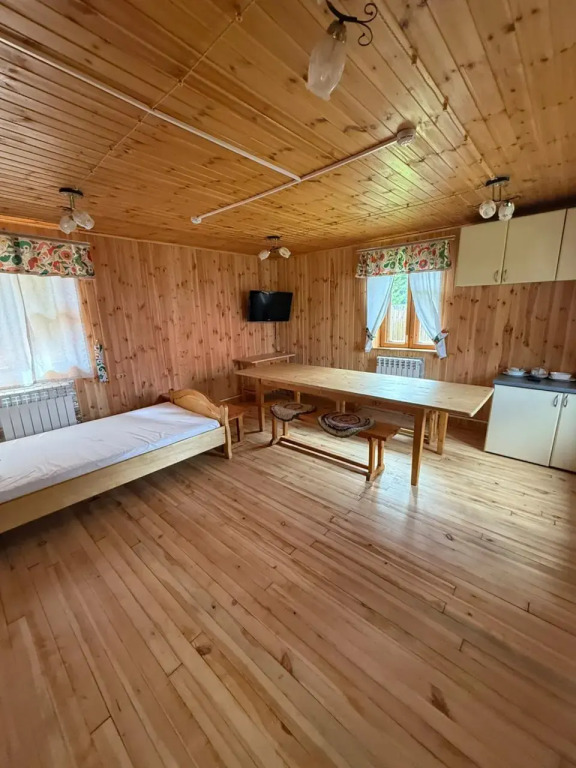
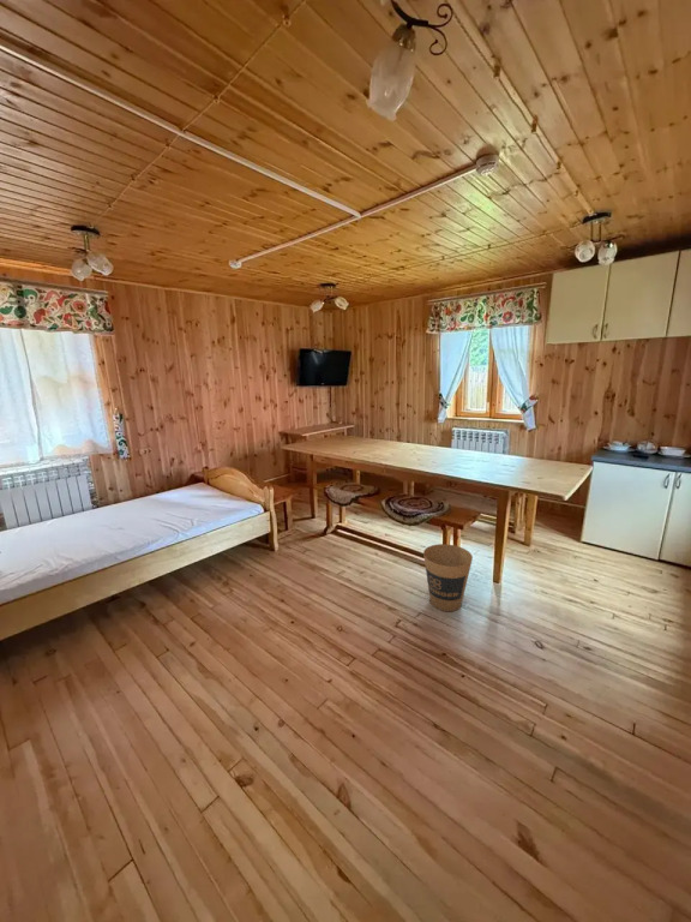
+ trash can (446, 579)
